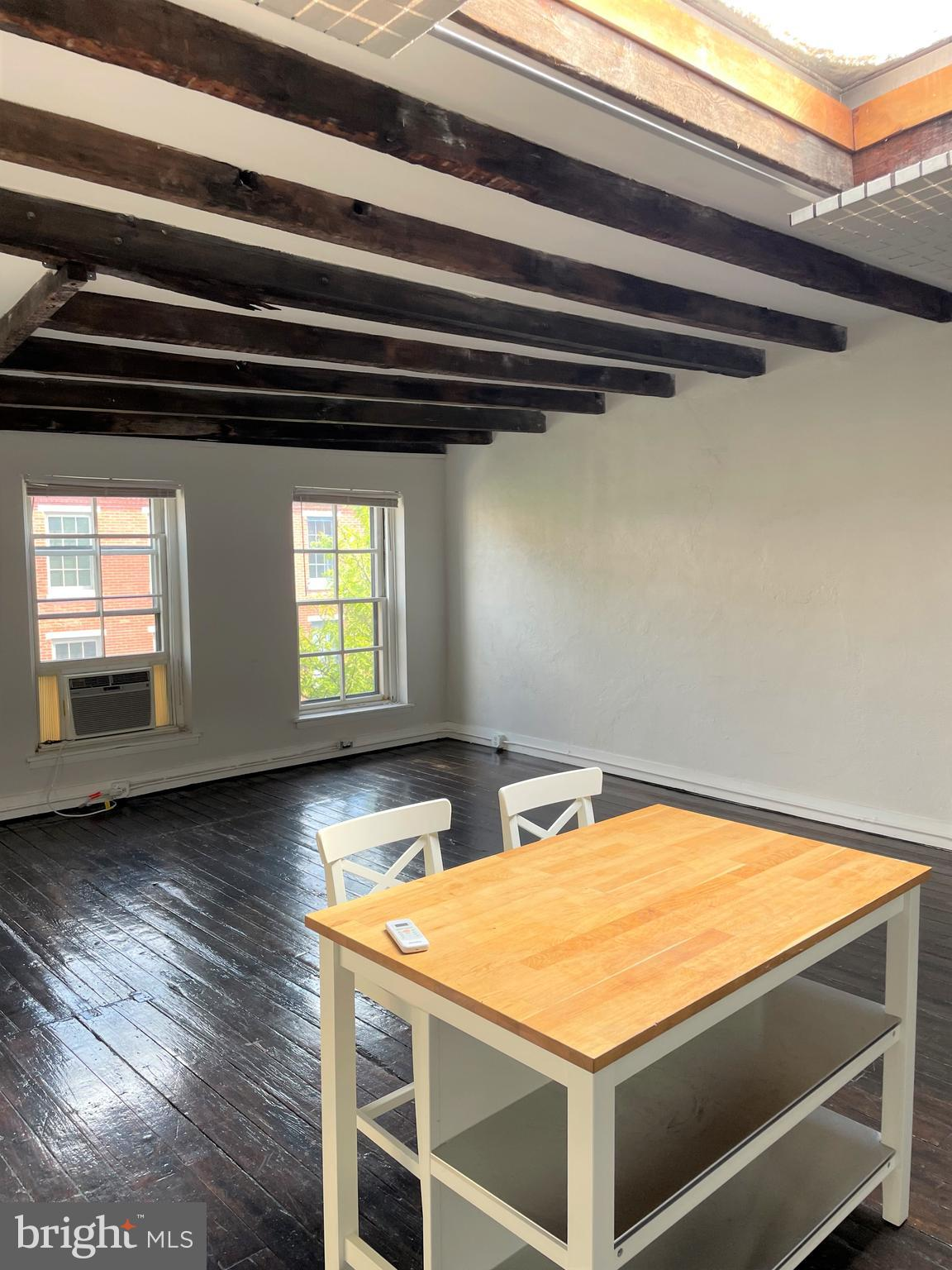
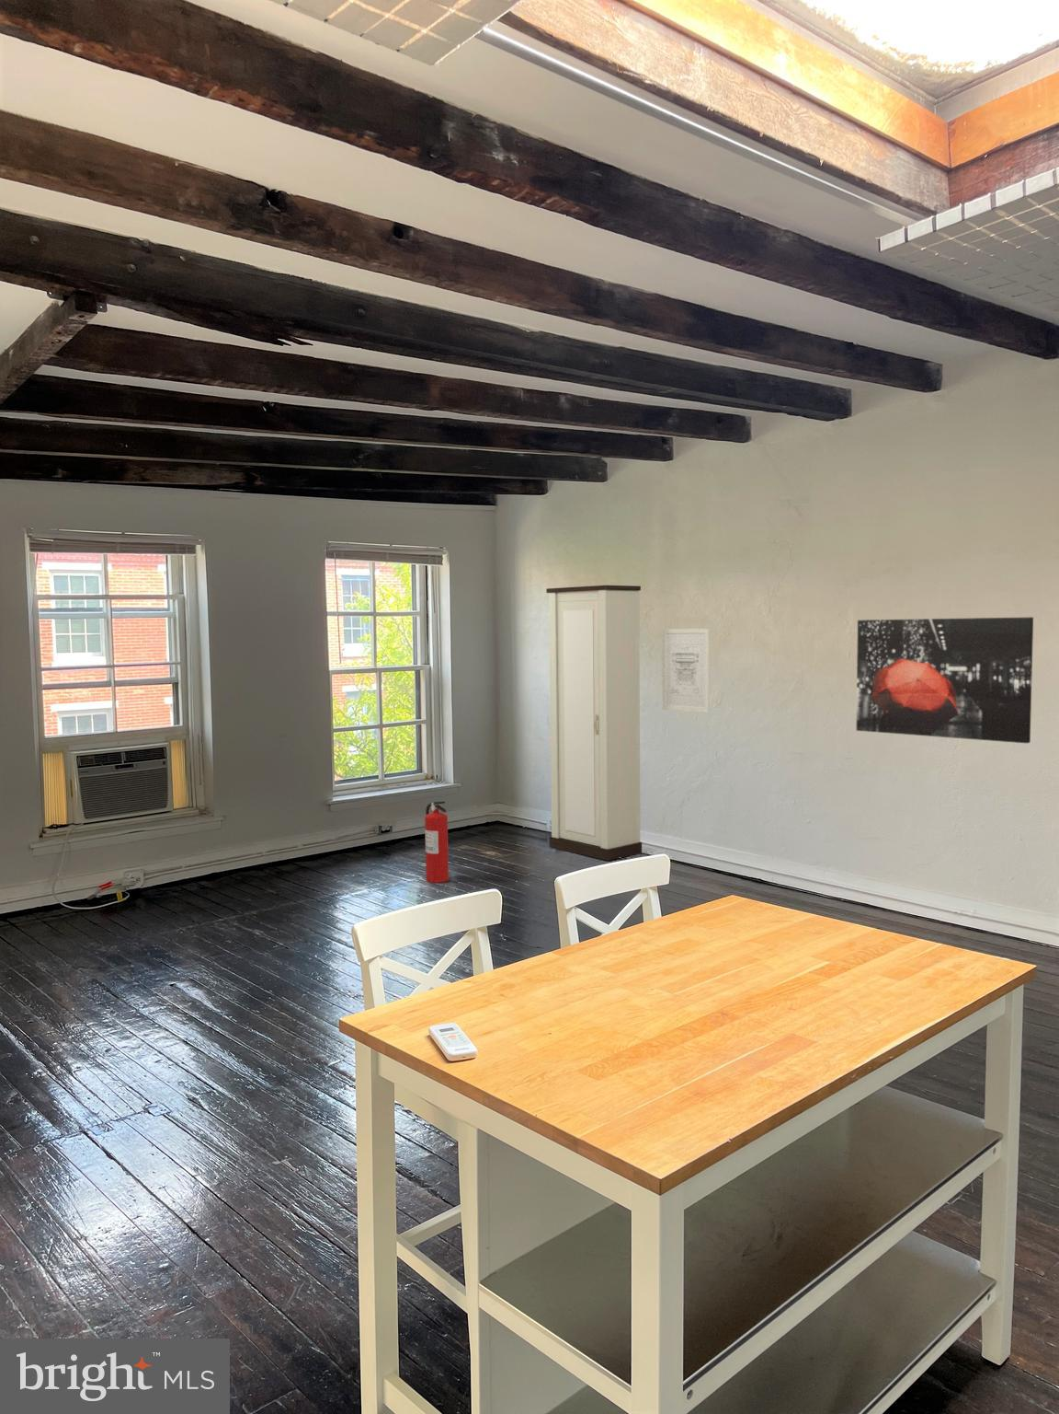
+ fire extinguisher (436, 839)
+ wall art (685, 669)
+ wall art (939, 678)
+ cabinet (594, 720)
